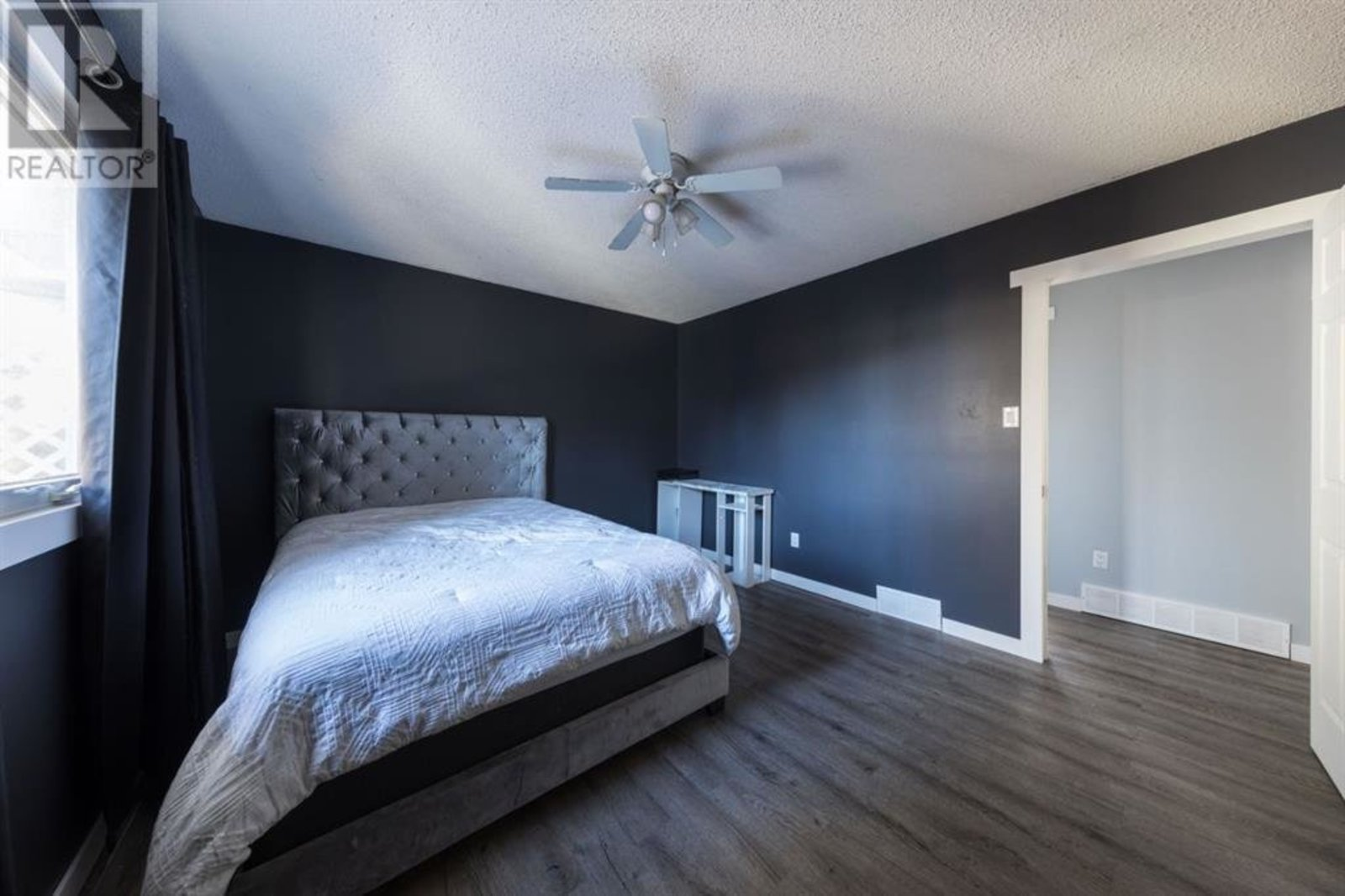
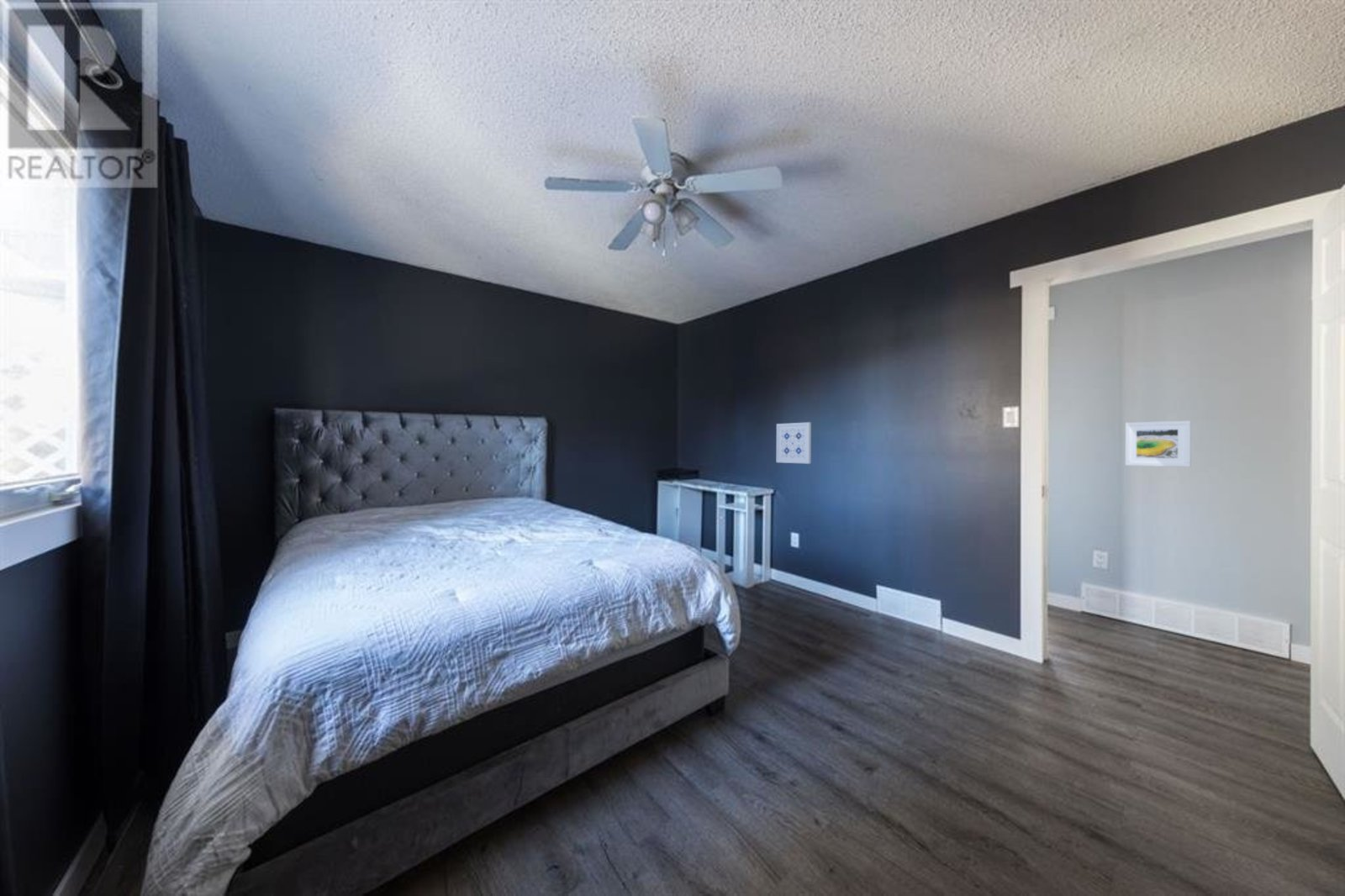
+ wall art (793, 443)
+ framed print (1157, 444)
